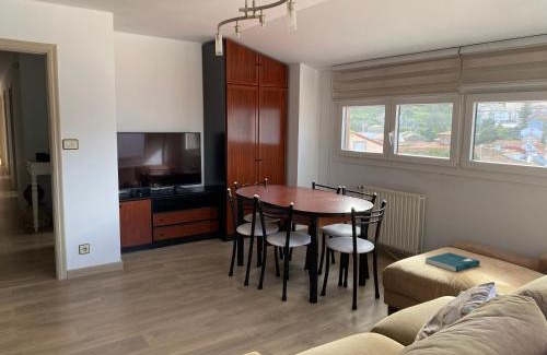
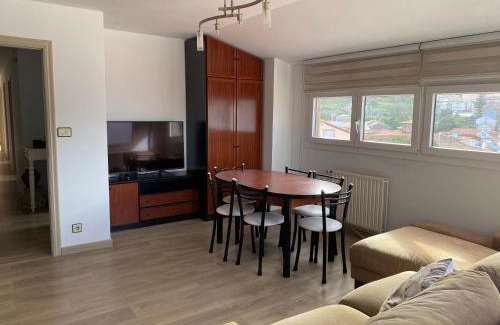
- book (452, 261)
